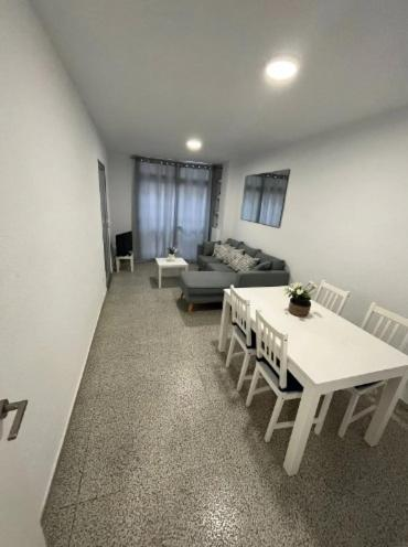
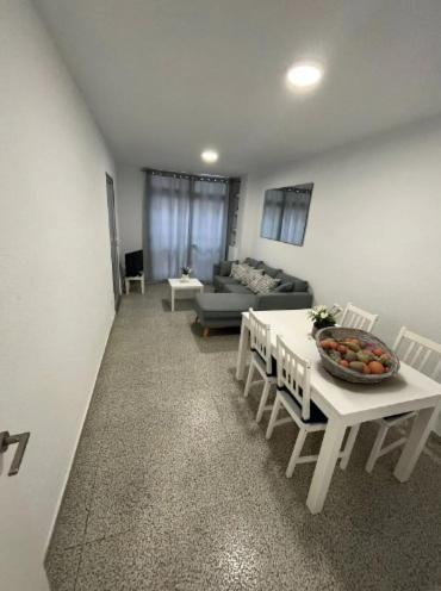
+ fruit basket (353, 354)
